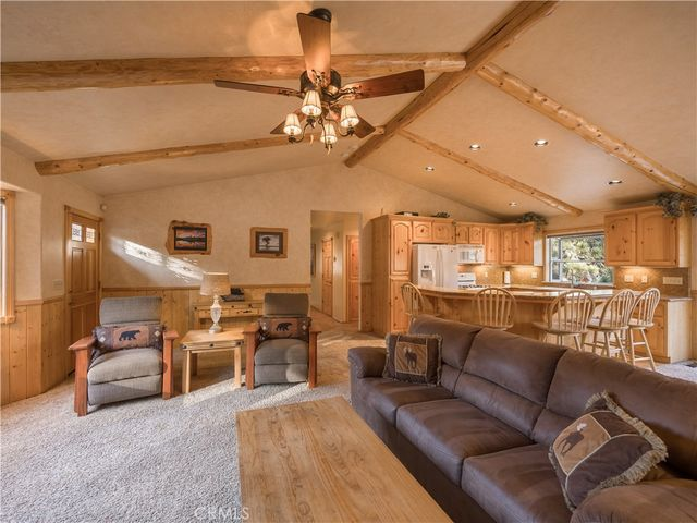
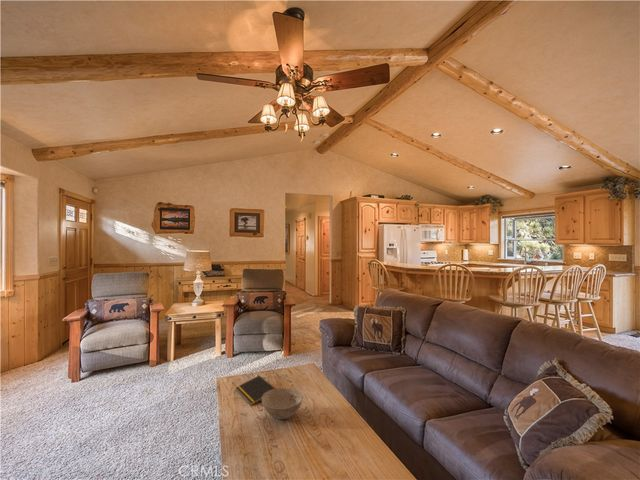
+ bowl (282, 406)
+ notepad (255, 389)
